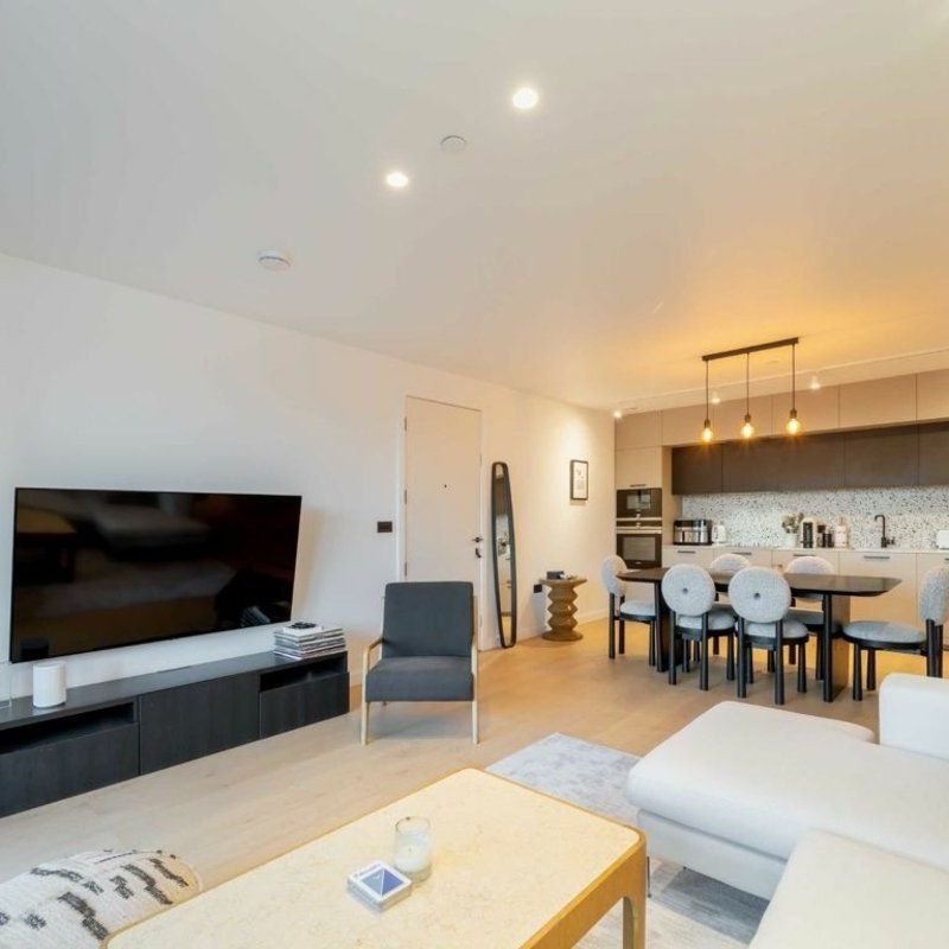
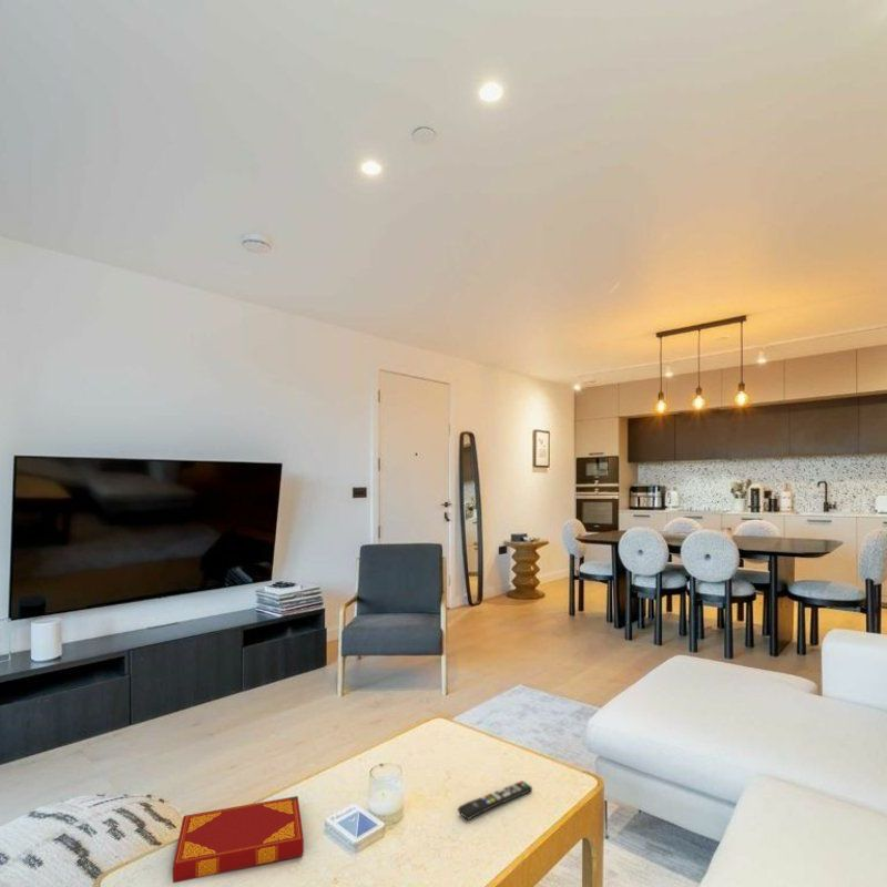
+ hardback book (241, 835)
+ remote control (496, 798)
